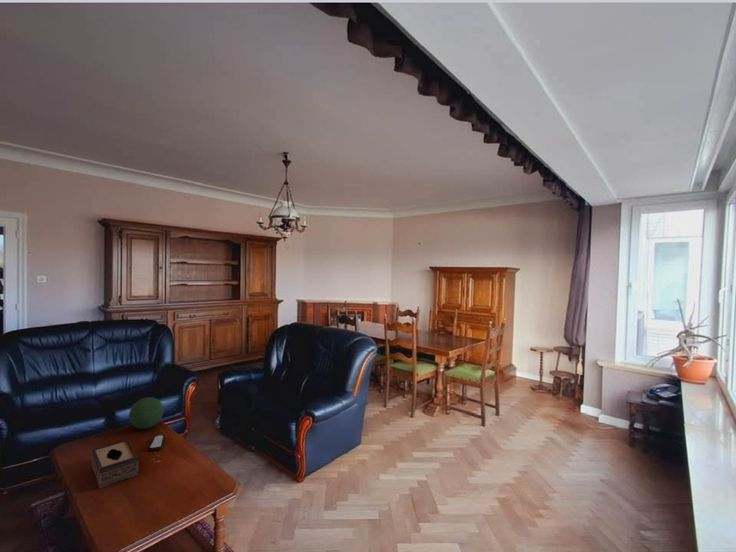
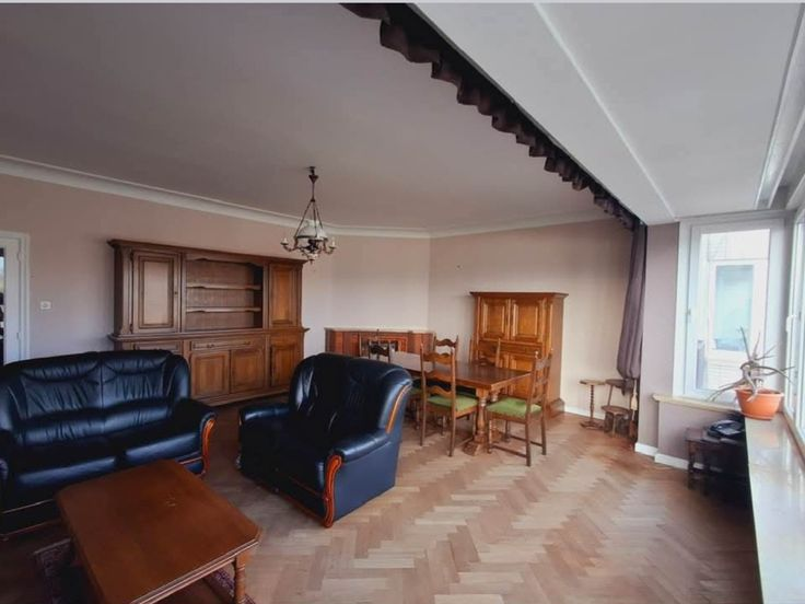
- tissue box (114, 462)
- decorative orb (146, 412)
- remote control (157, 442)
